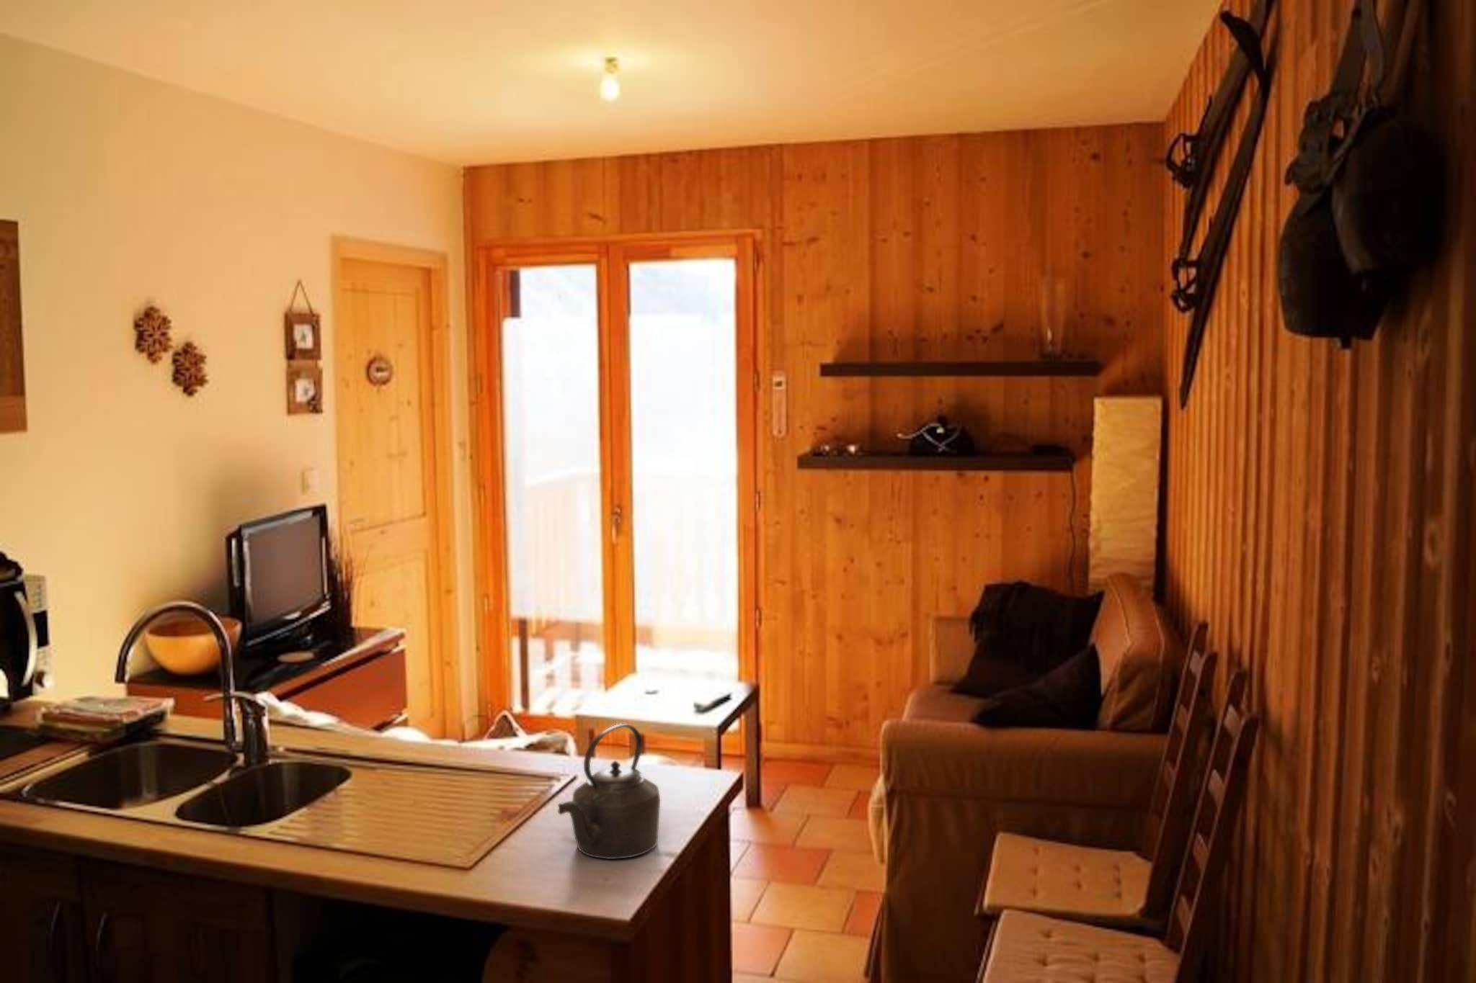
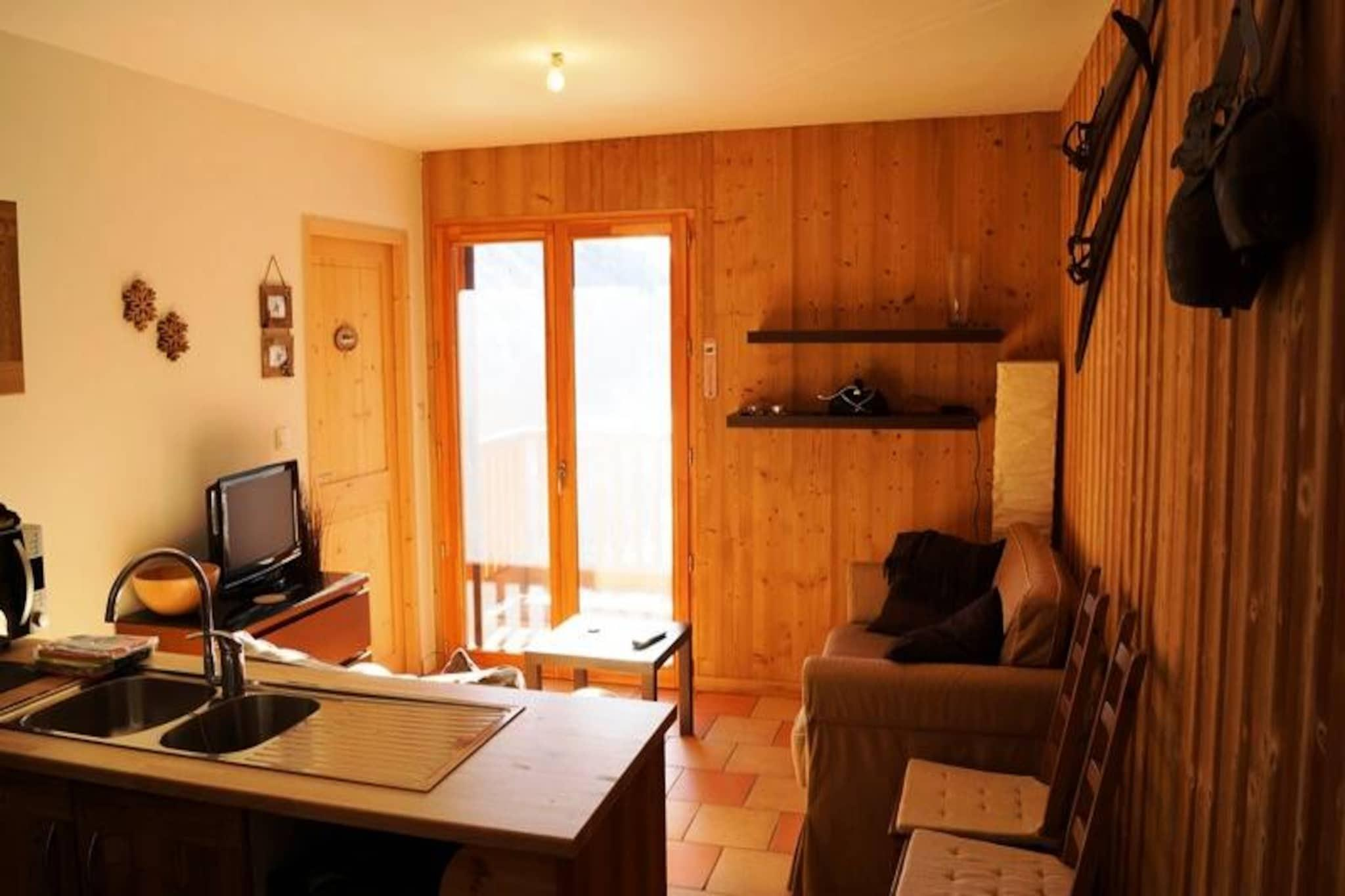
- kettle (602, 792)
